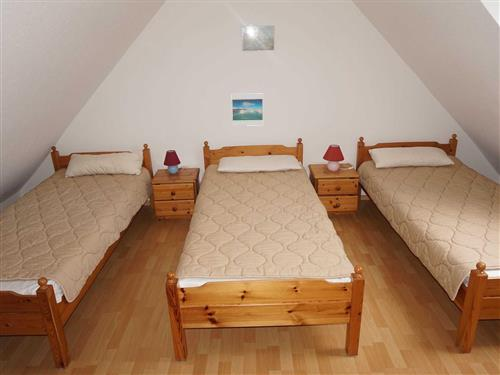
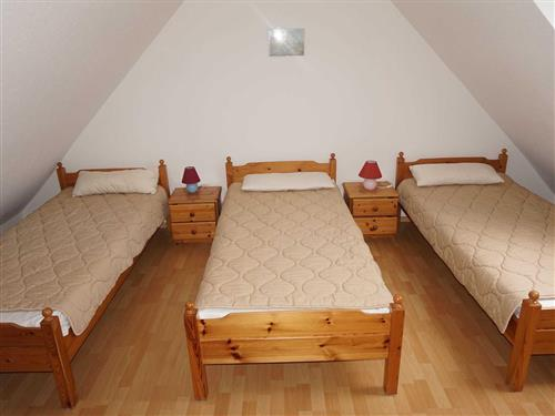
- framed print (247, 109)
